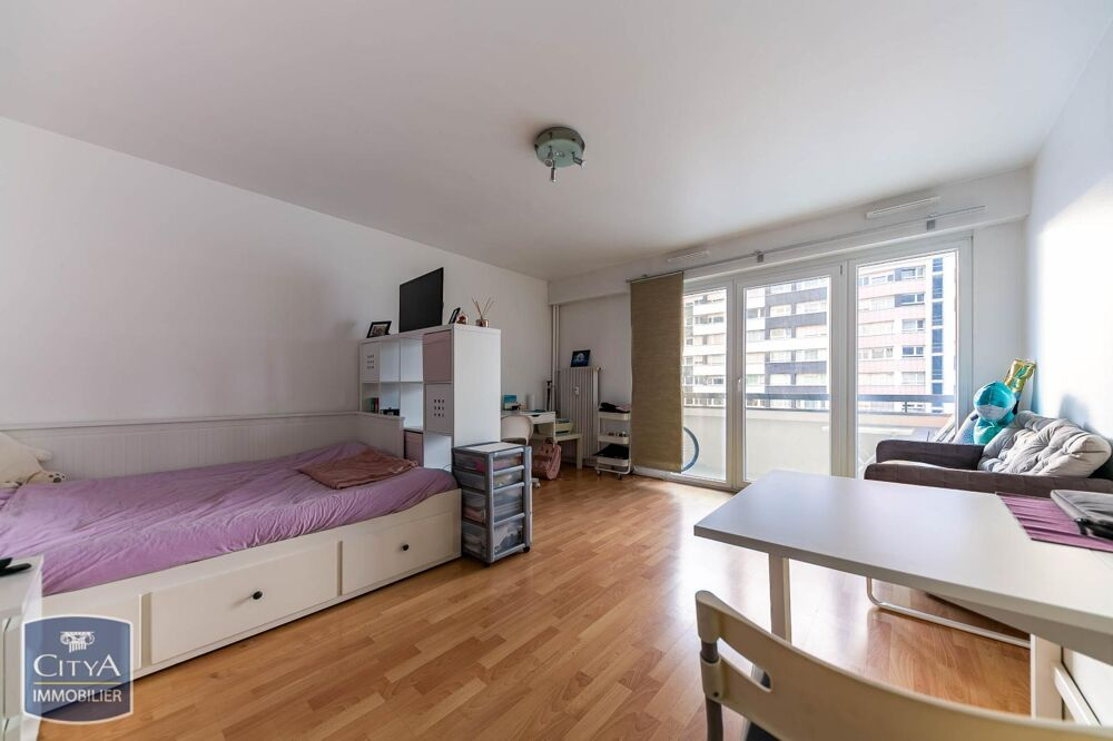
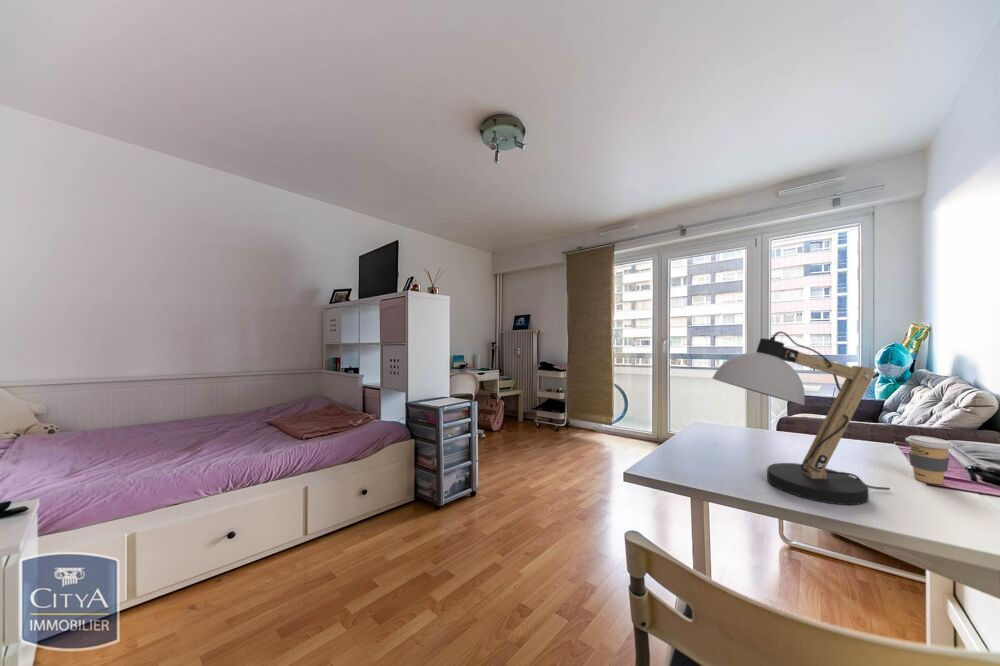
+ desk lamp (800, 404)
+ coffee cup (928, 459)
